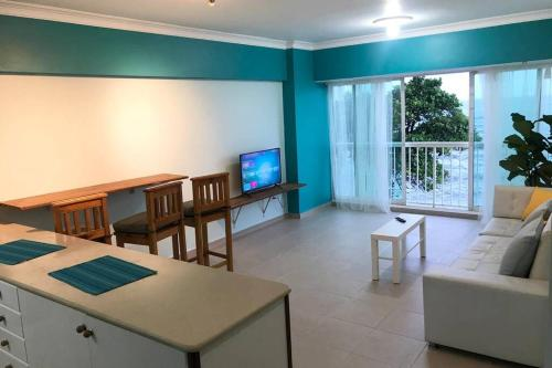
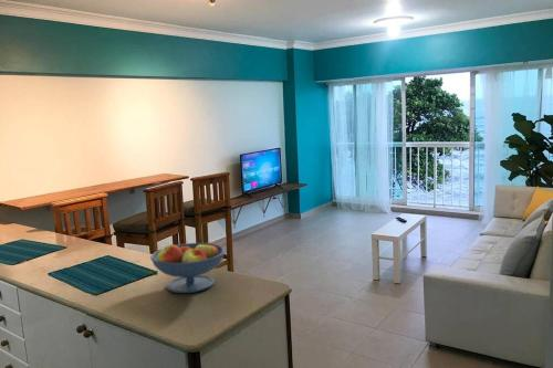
+ fruit bowl (188, 262)
